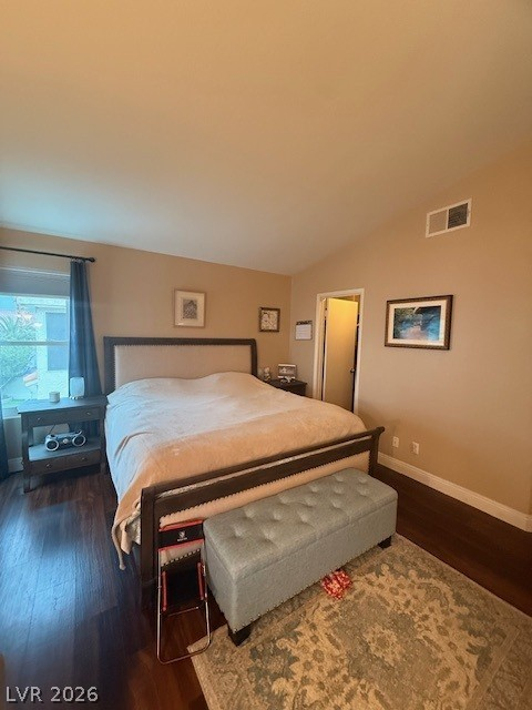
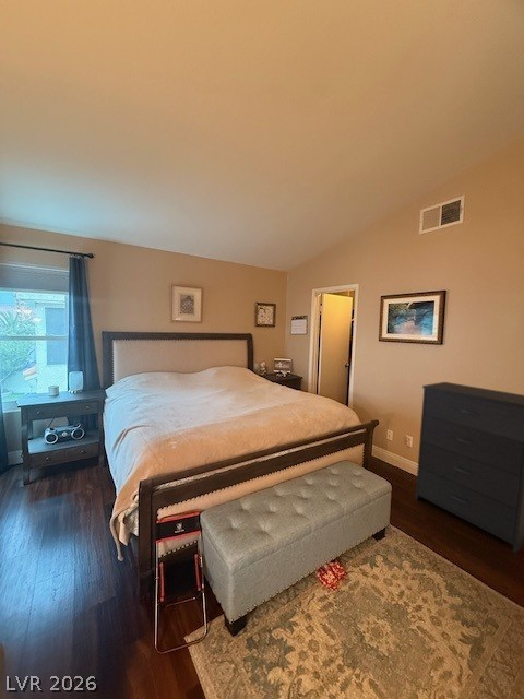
+ dresser (475, 454)
